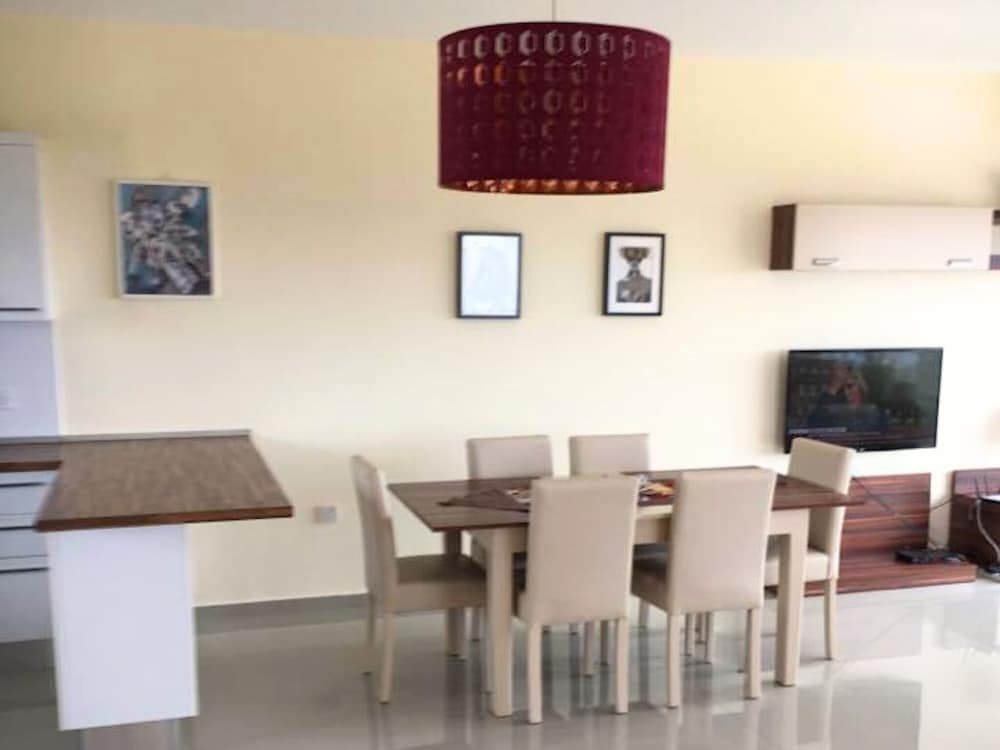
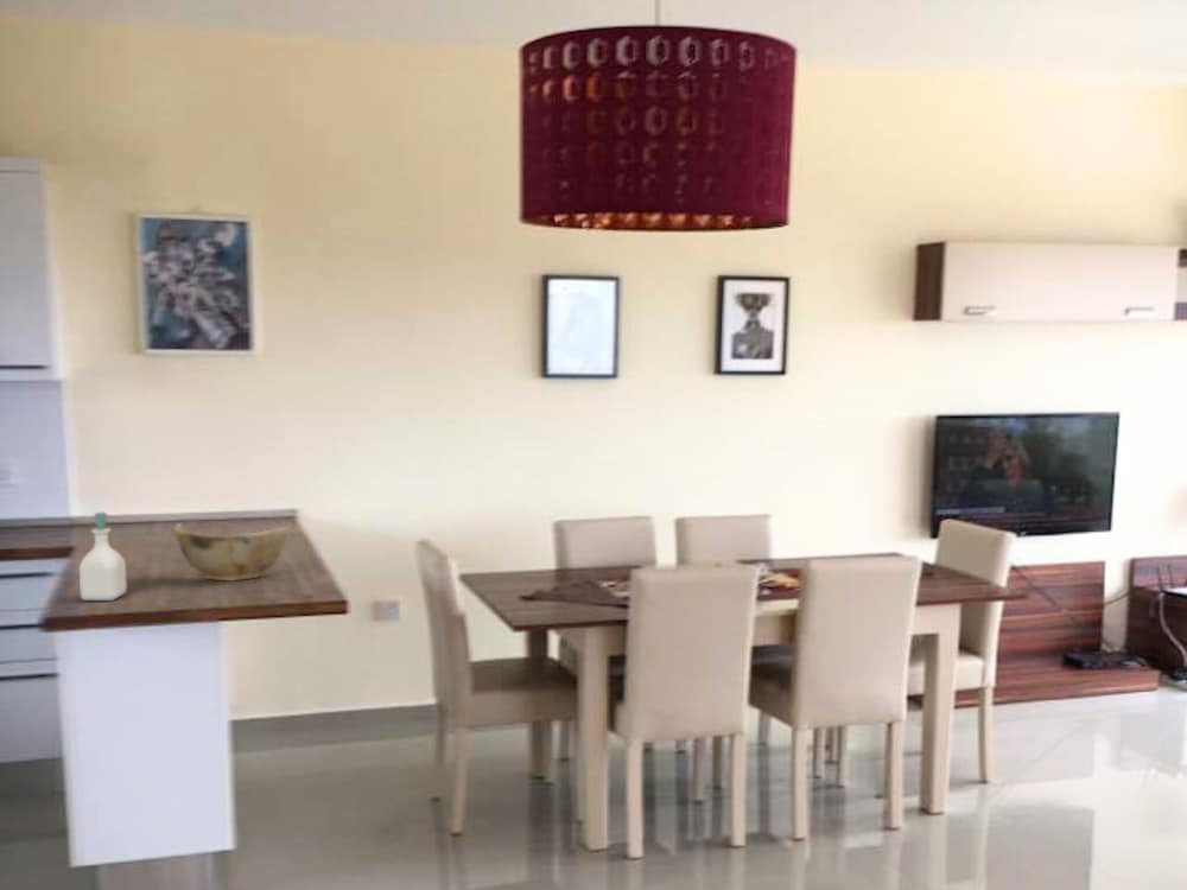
+ bowl (234, 552)
+ soap bottle (102, 555)
